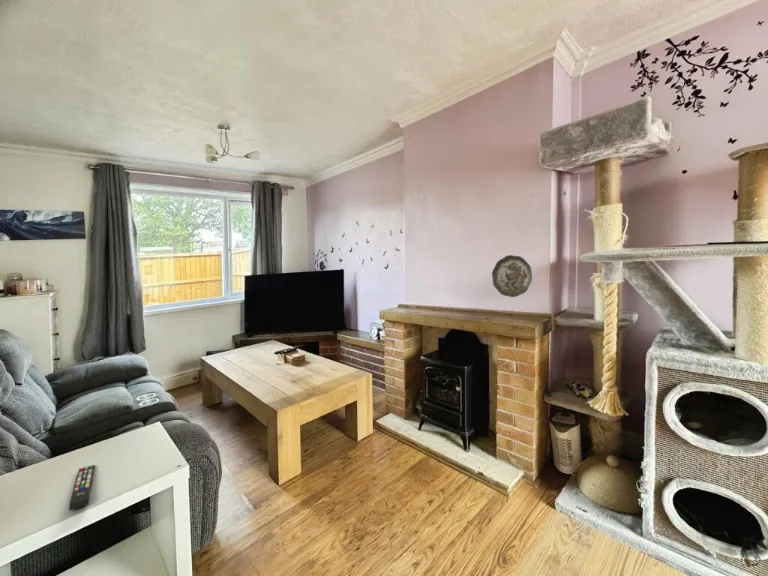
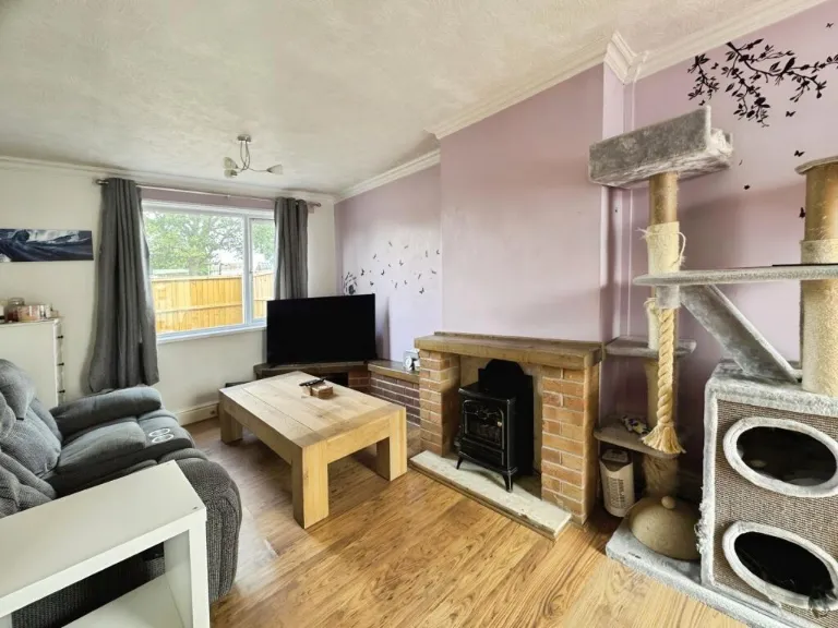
- remote control (83, 484)
- decorative plate (512, 276)
